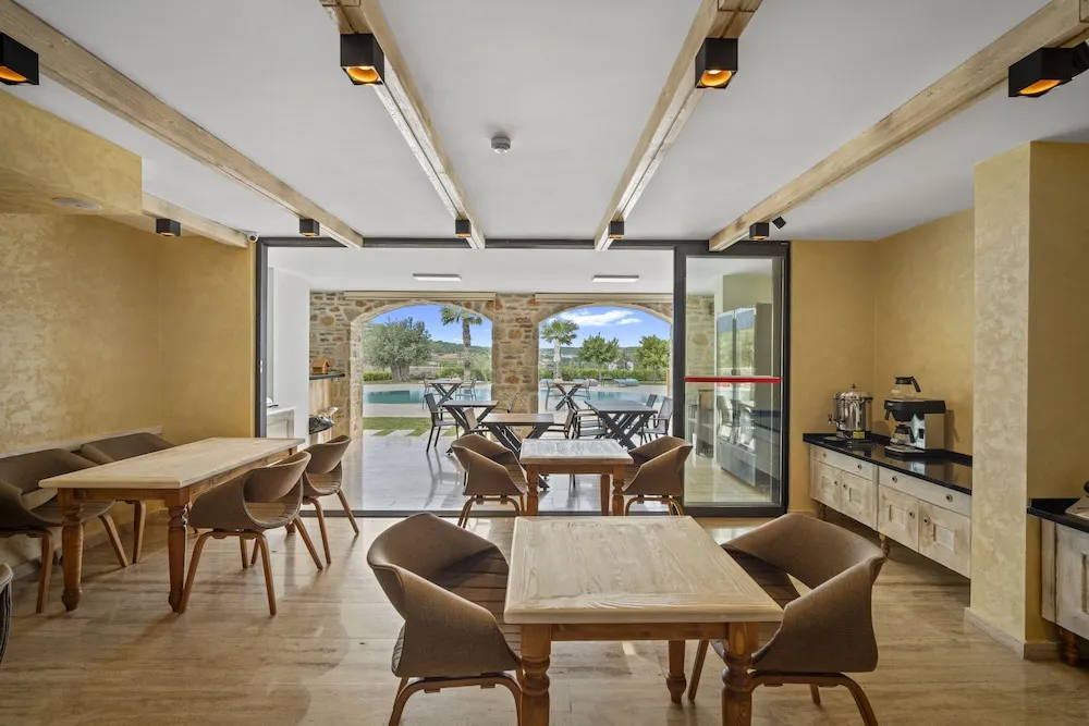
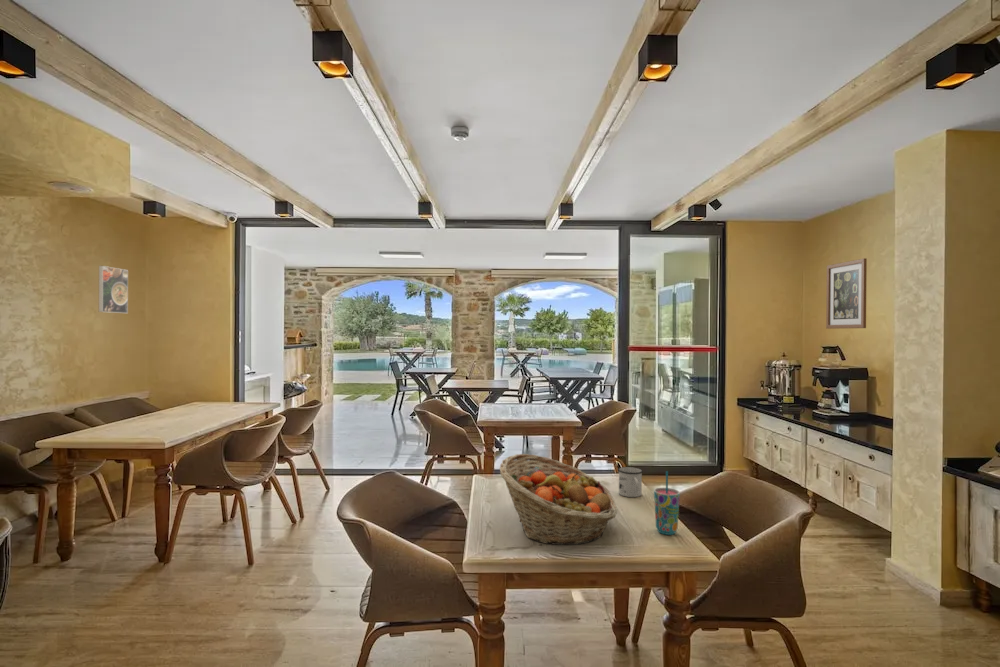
+ wall art (845, 295)
+ cup (666, 501)
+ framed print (113, 290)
+ mug (631, 483)
+ fruit basket (557, 494)
